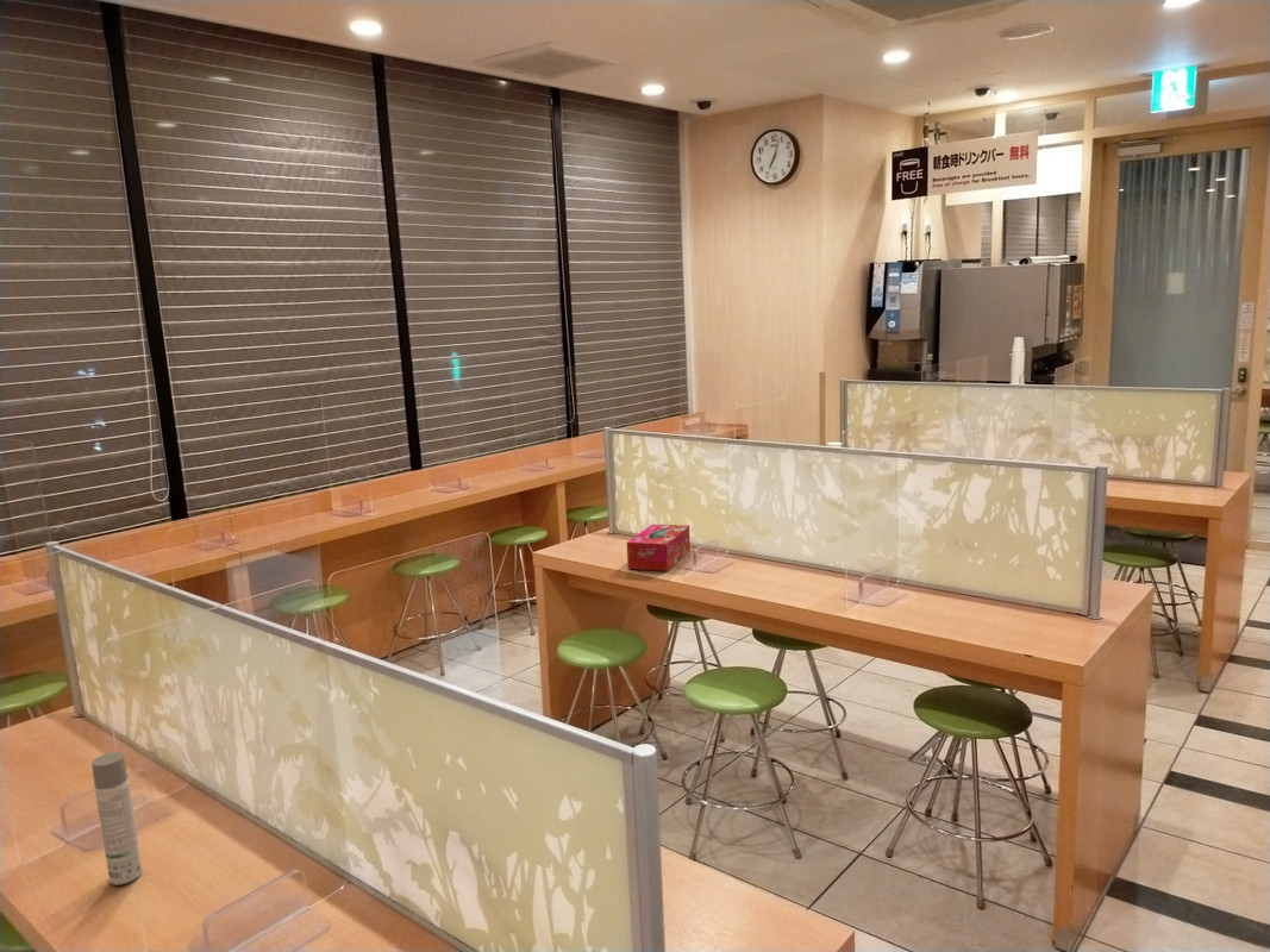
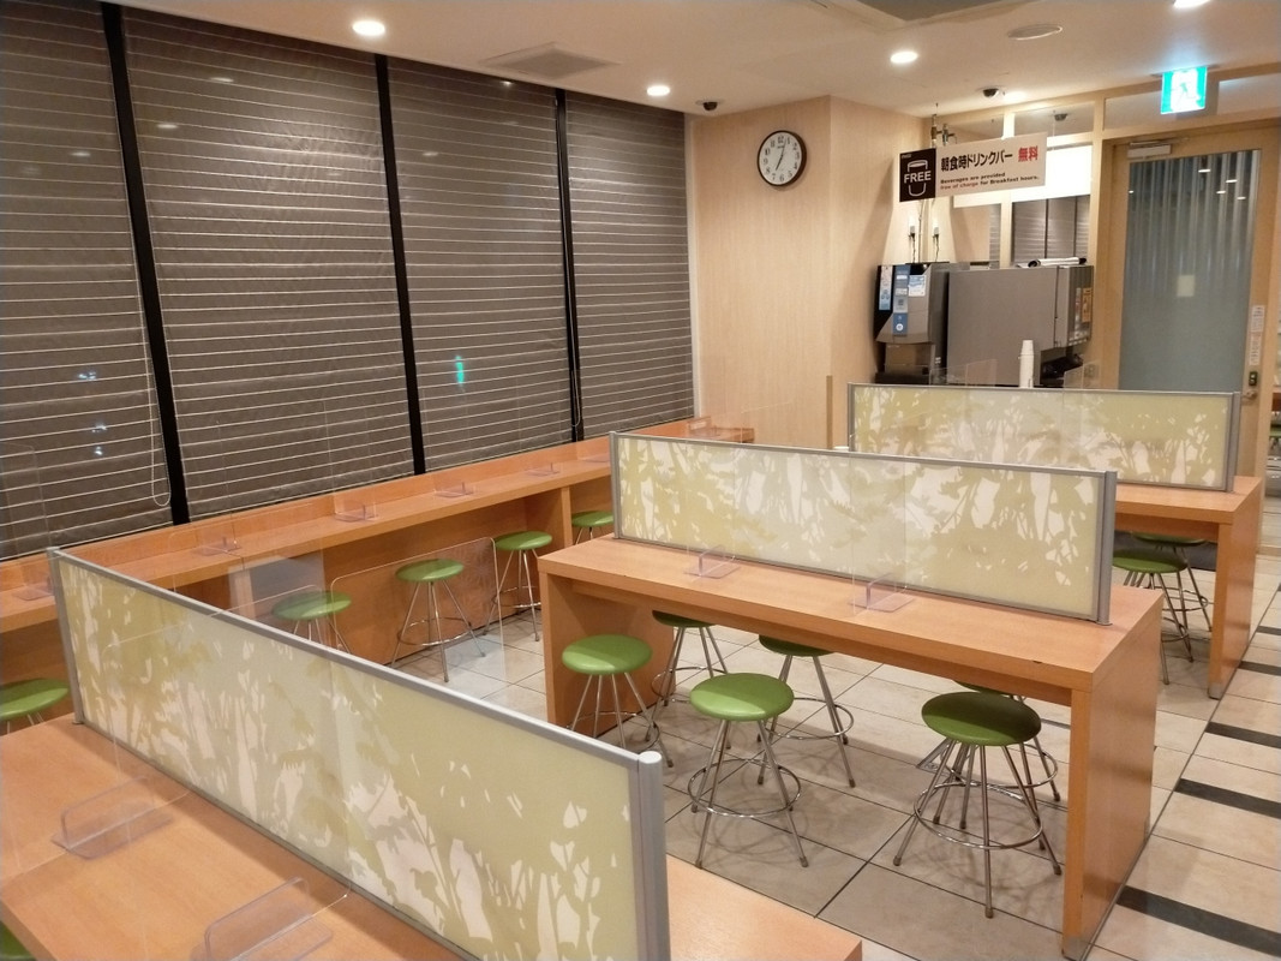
- tissue box (659, 546)
- spray bottle (117, 818)
